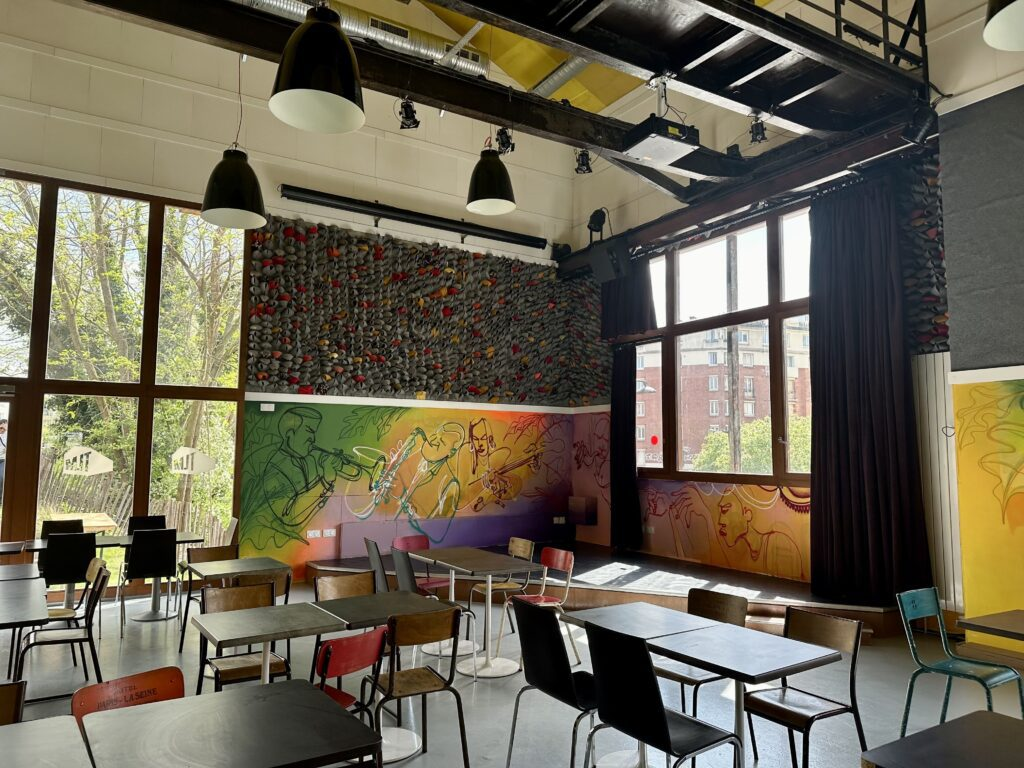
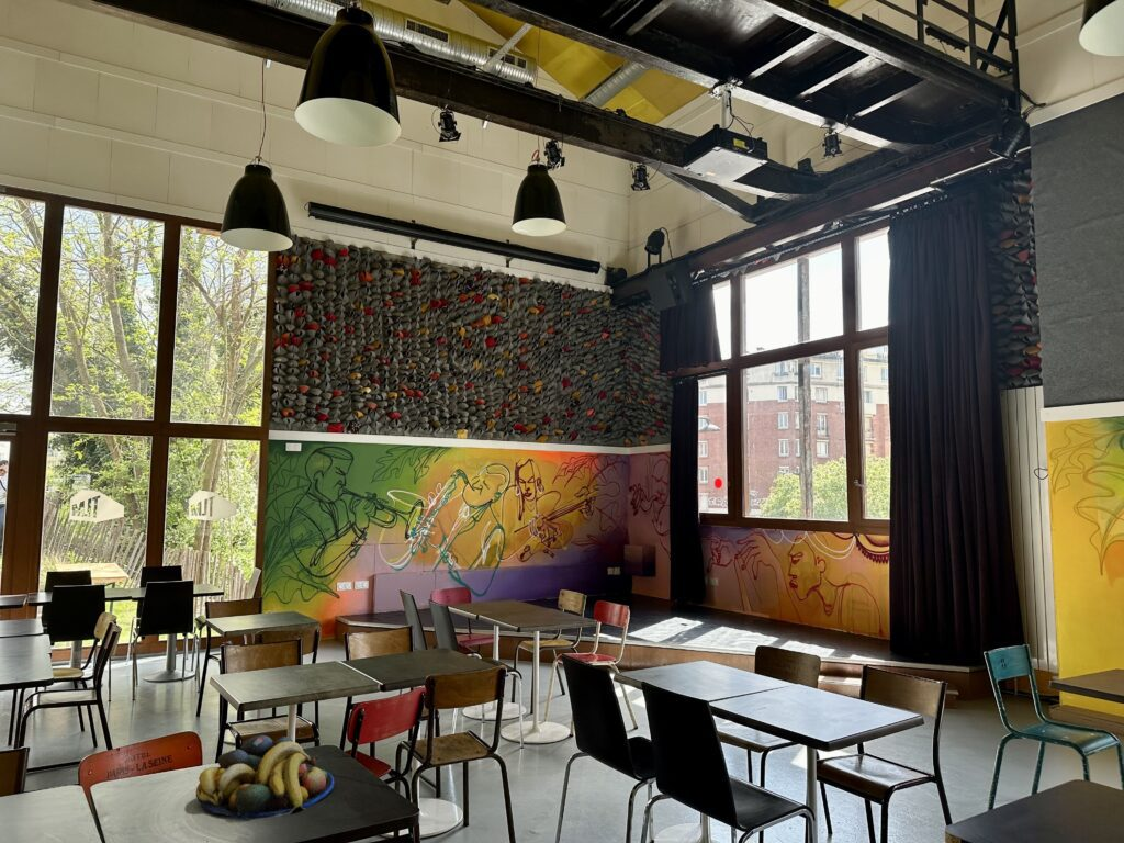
+ fruit bowl (270, 767)
